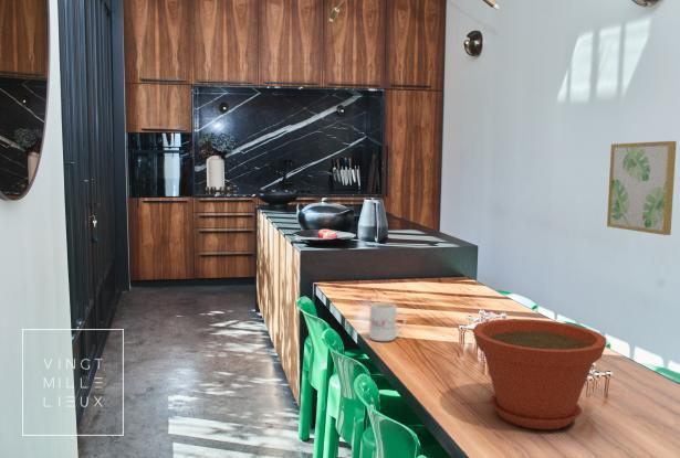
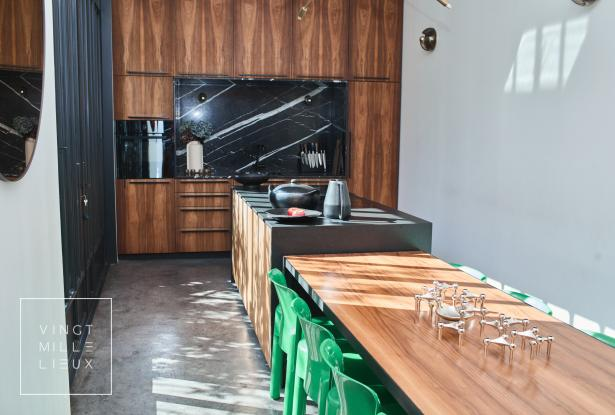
- wall art (639, 187)
- plant pot (536, 375)
- mug (387, 321)
